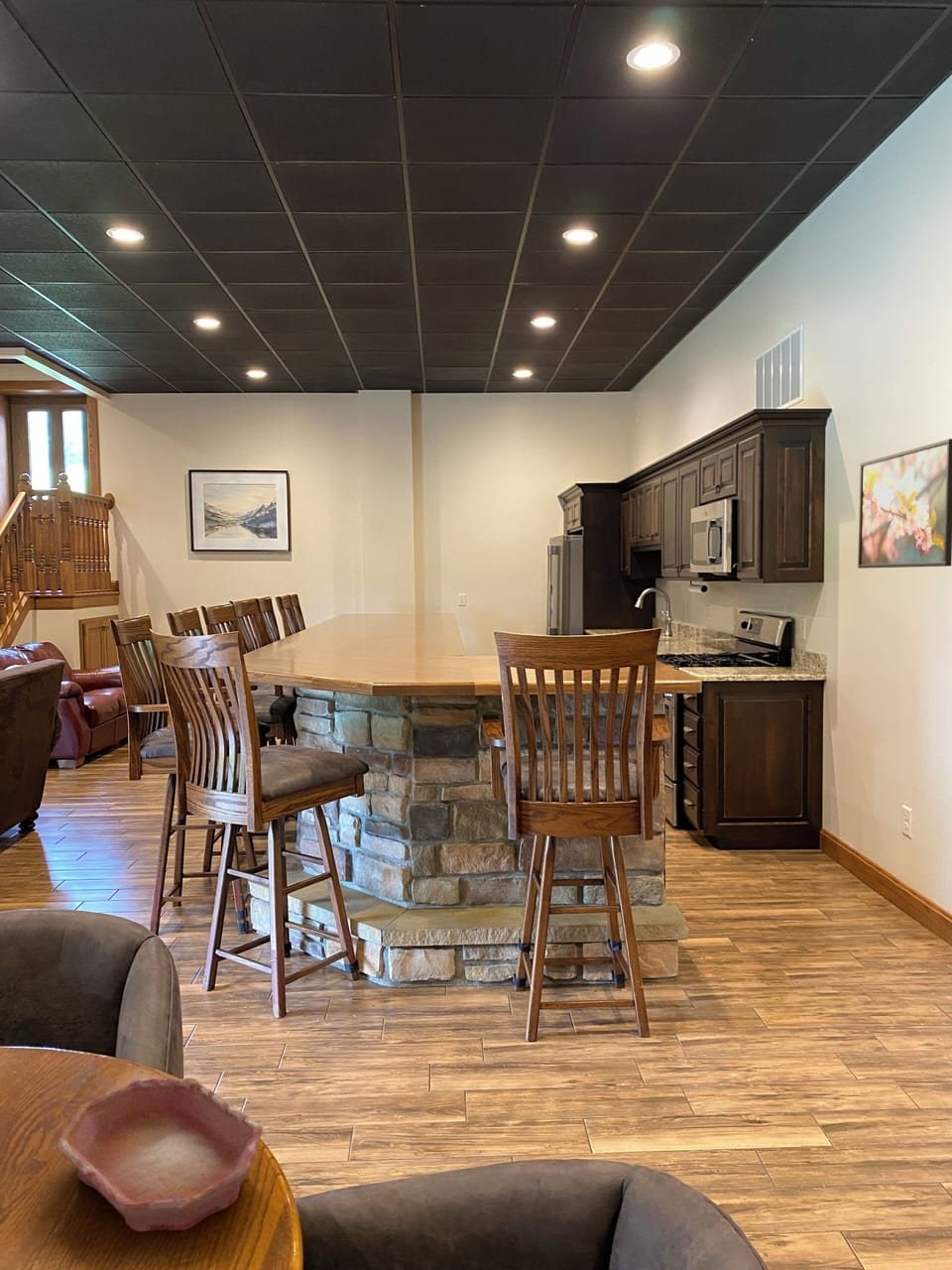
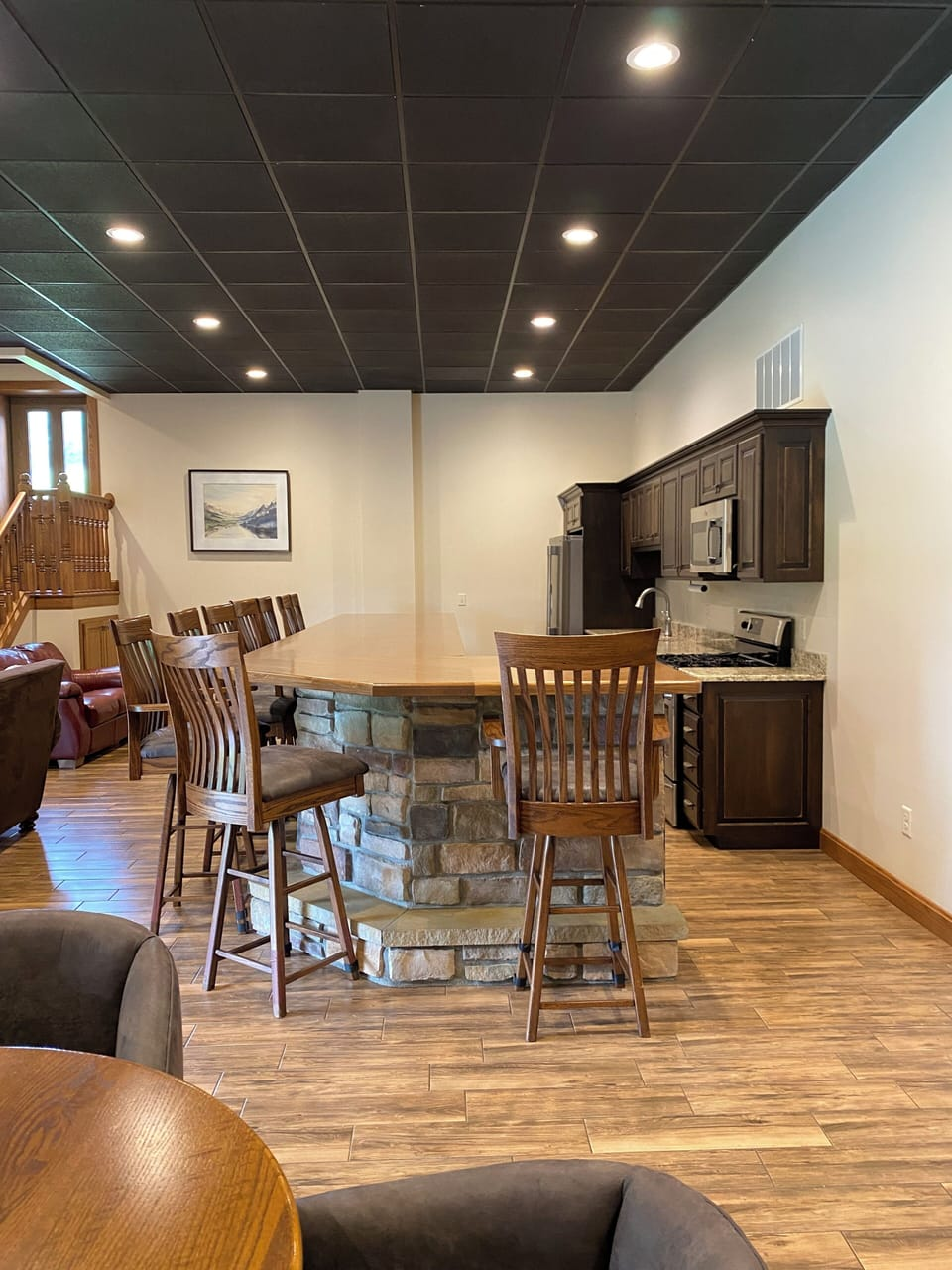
- bowl (161, 1151)
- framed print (901, 509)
